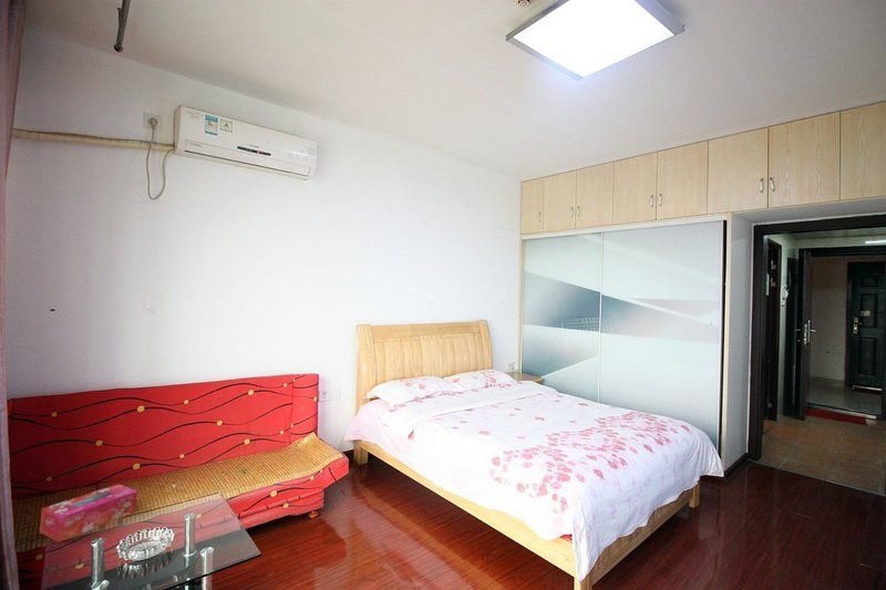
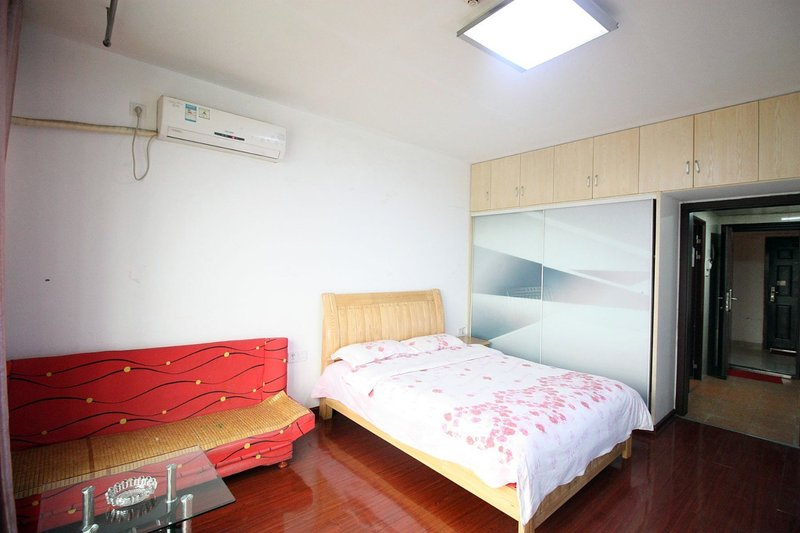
- tissue box (91, 510)
